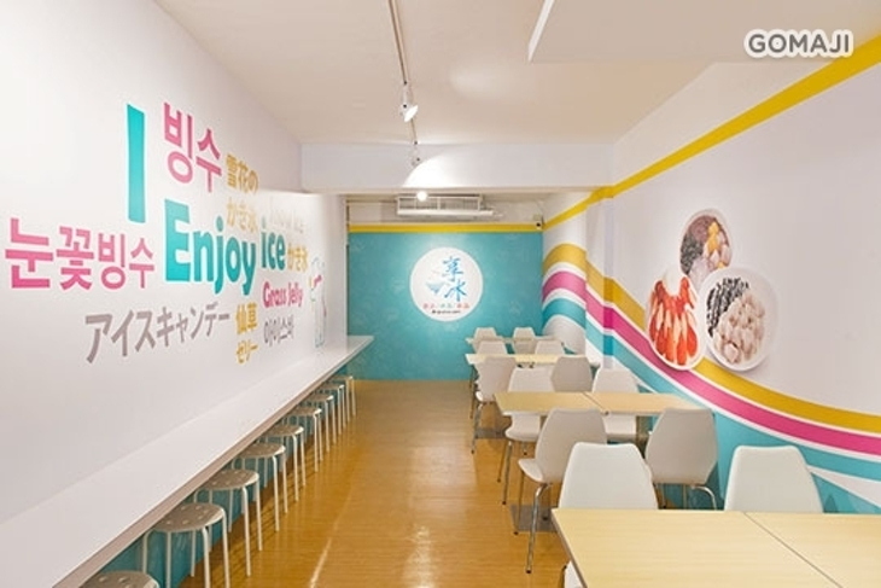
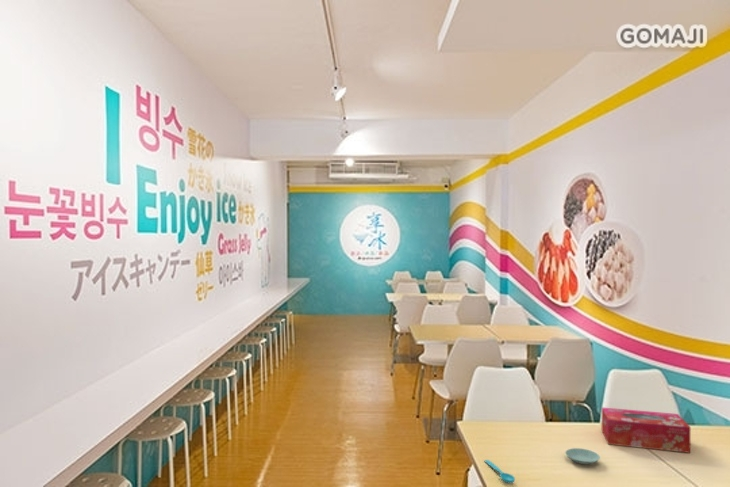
+ saucer (582, 457)
+ spoon (498, 470)
+ tissue box (643, 428)
